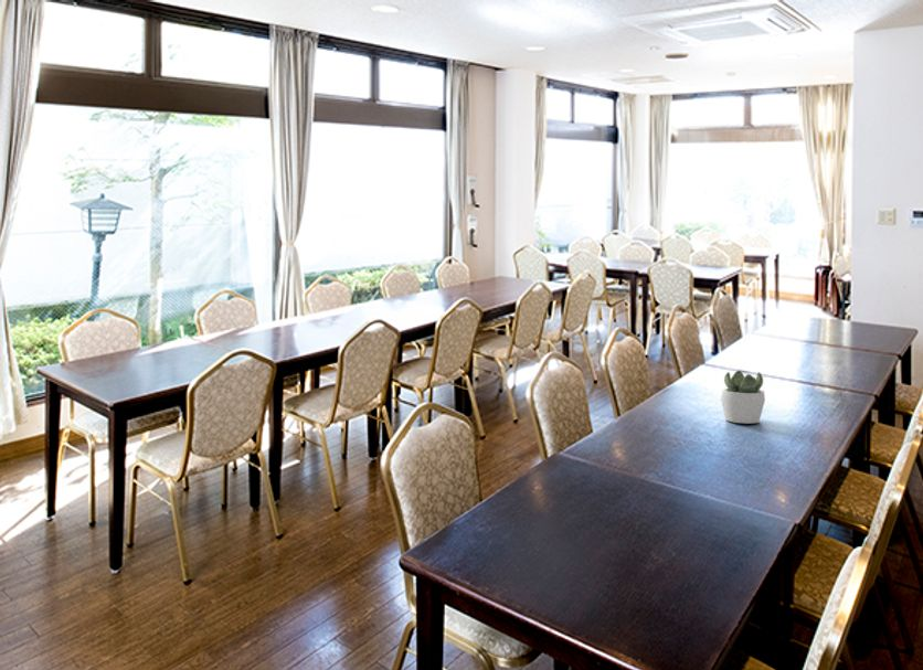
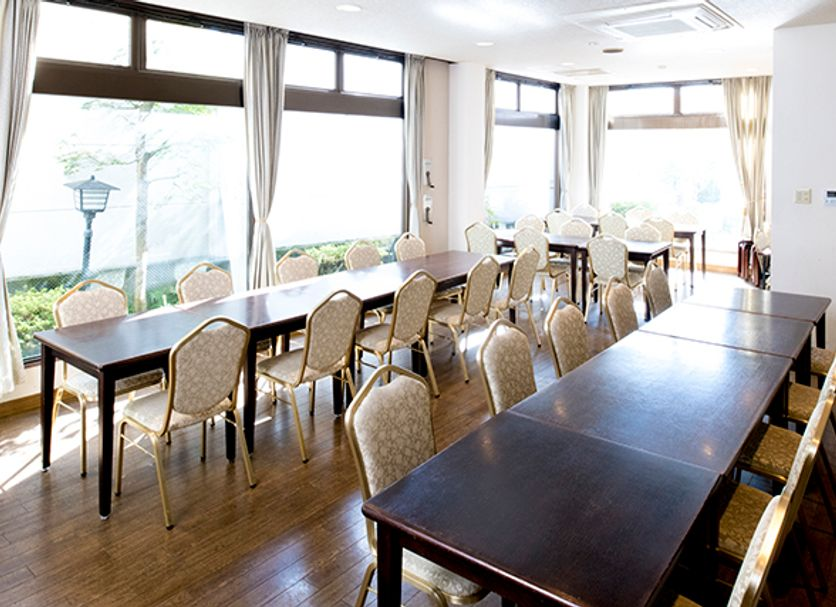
- succulent plant (743, 396)
